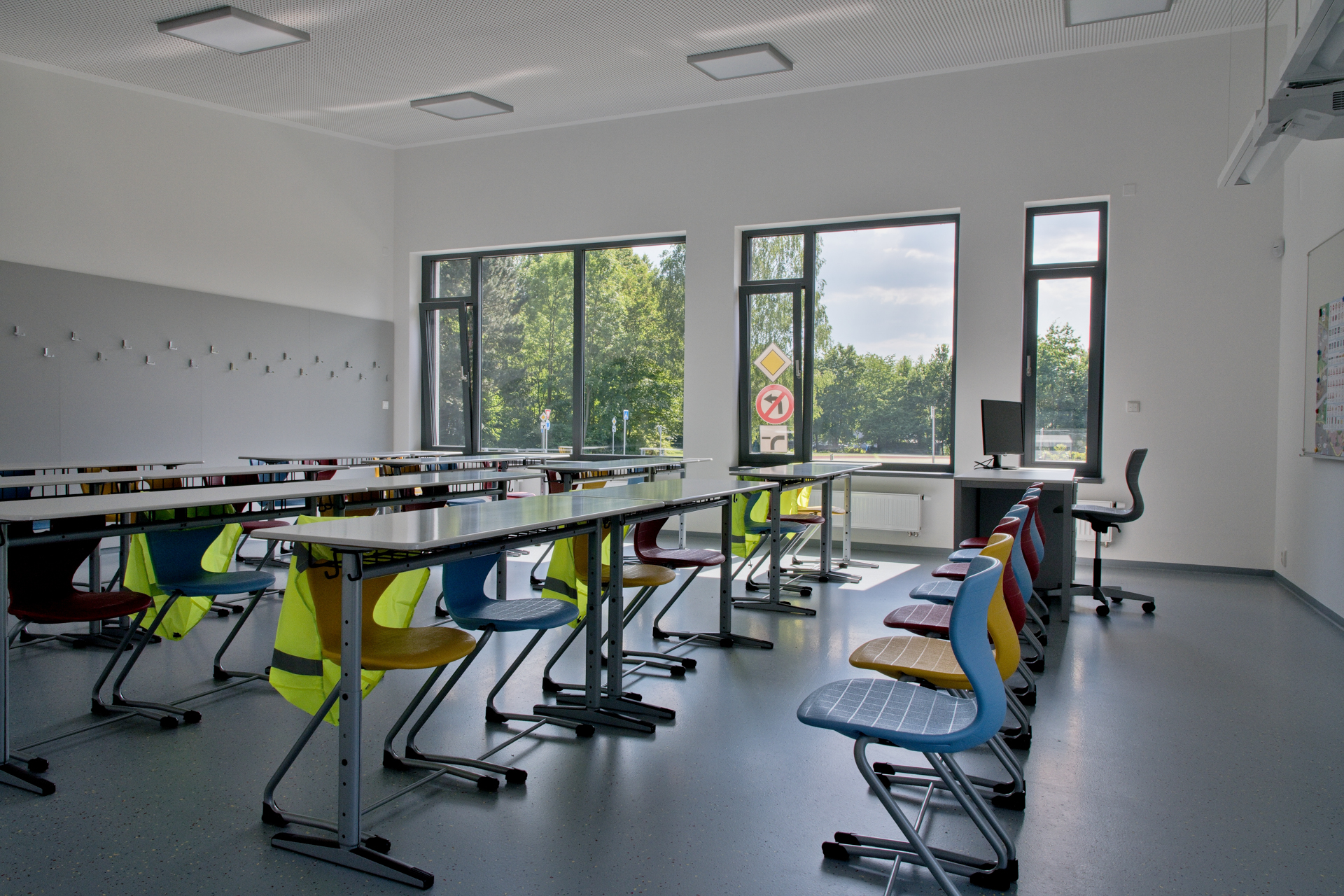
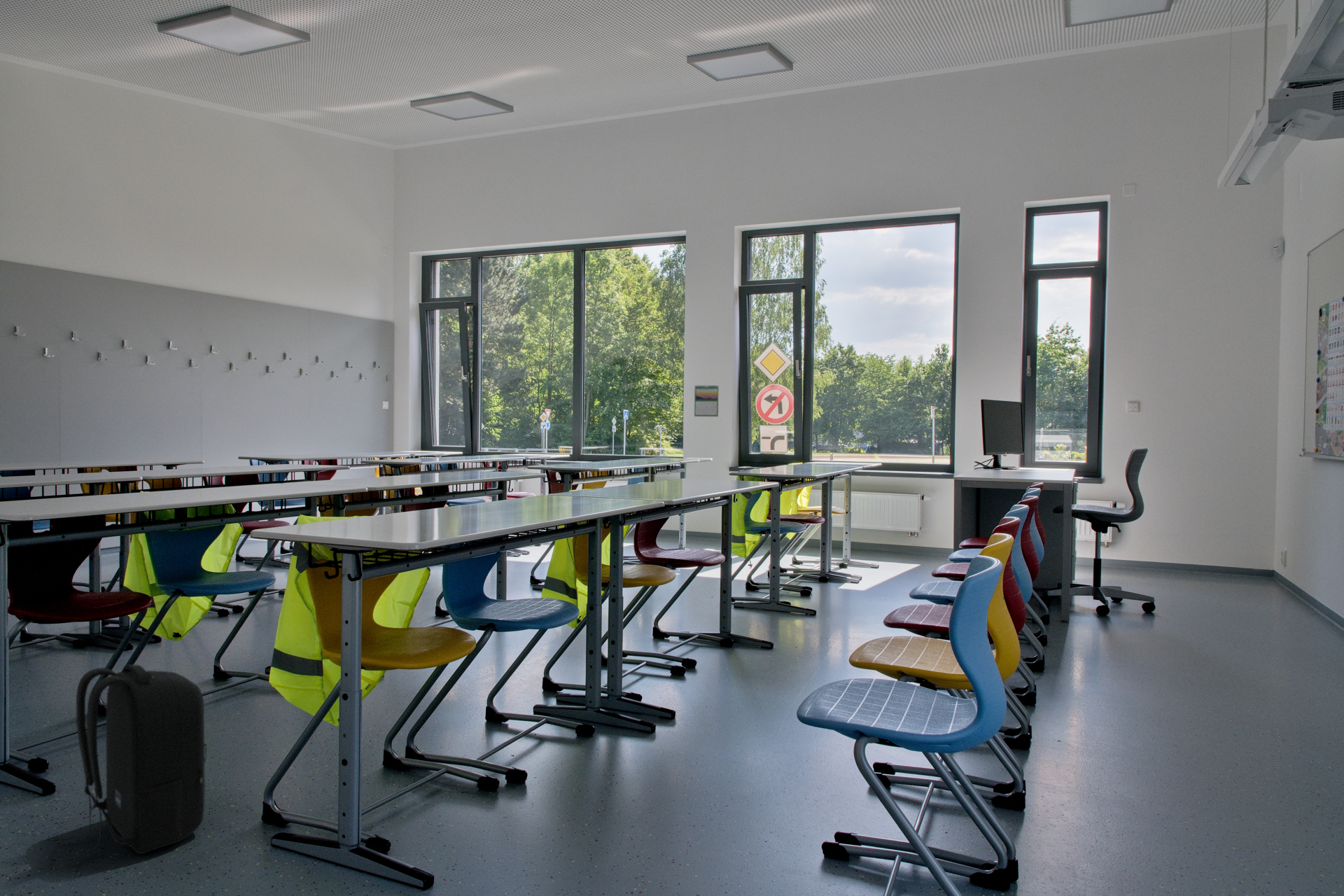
+ calendar (706, 400)
+ backpack (130, 752)
